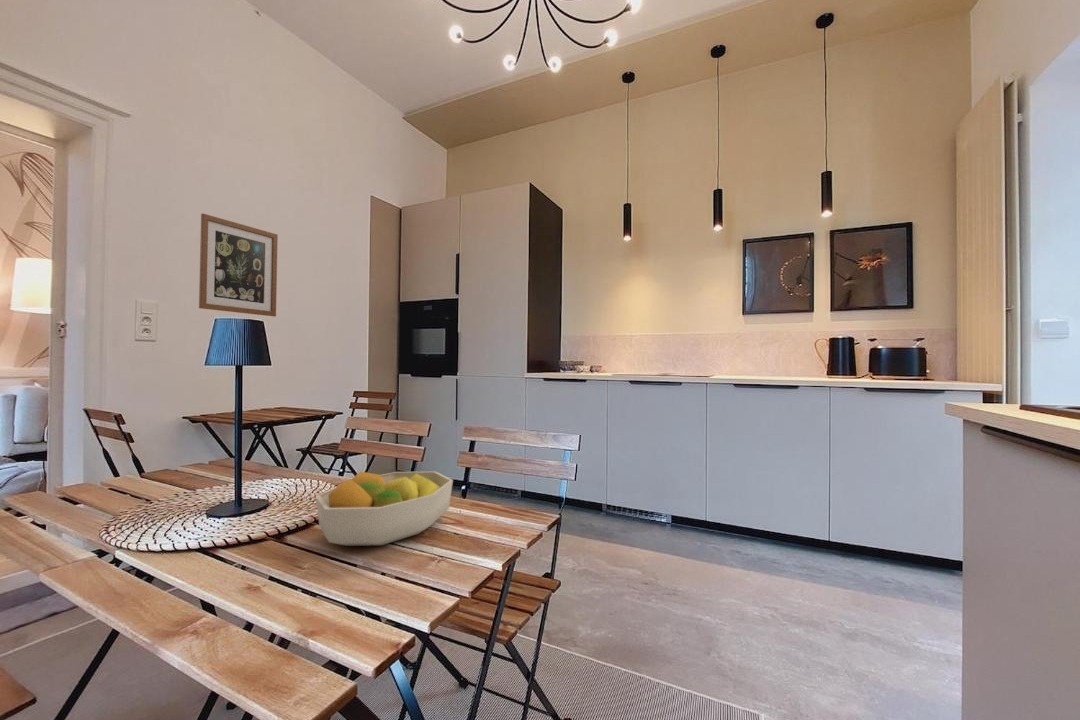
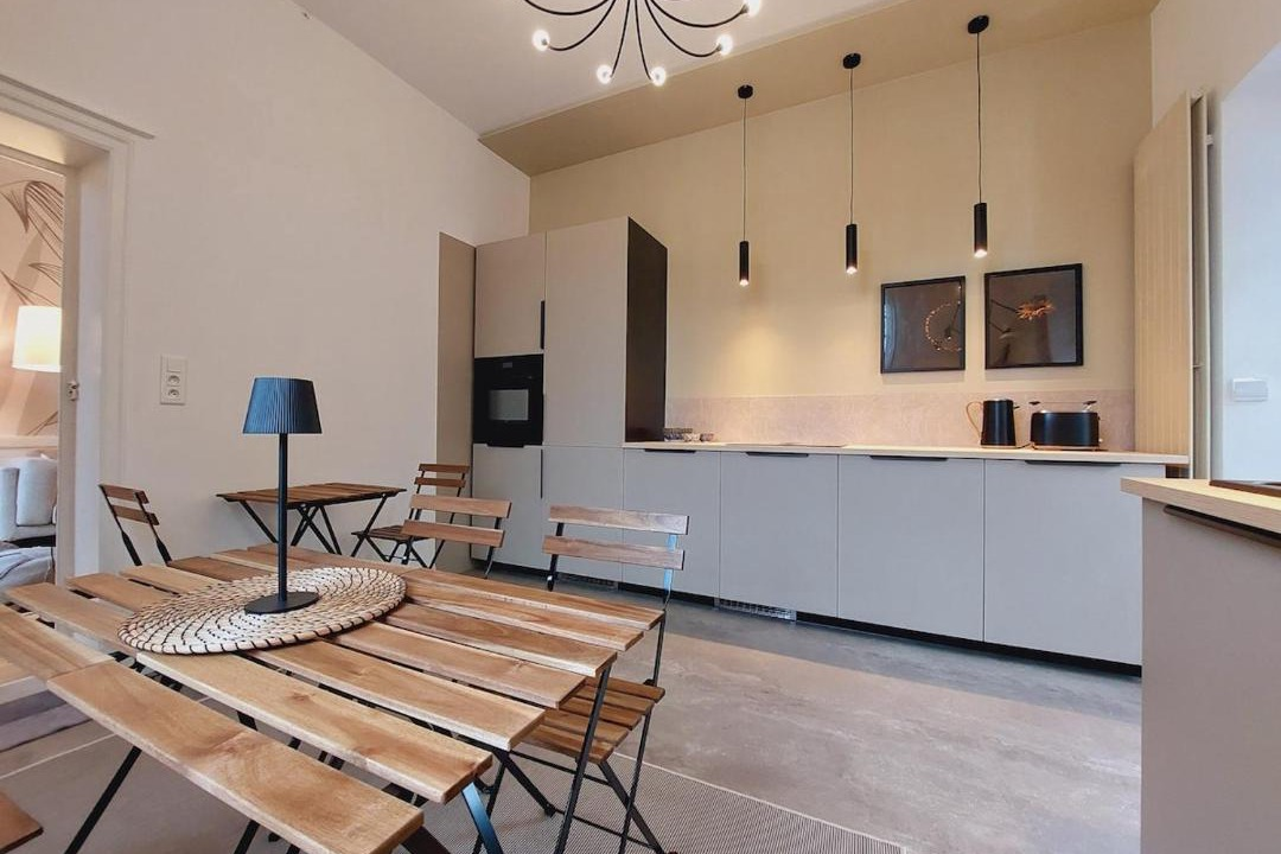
- fruit bowl (389, 498)
- wall art (241, 268)
